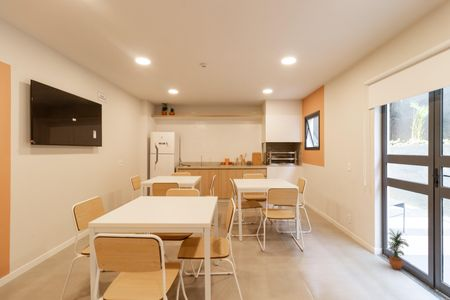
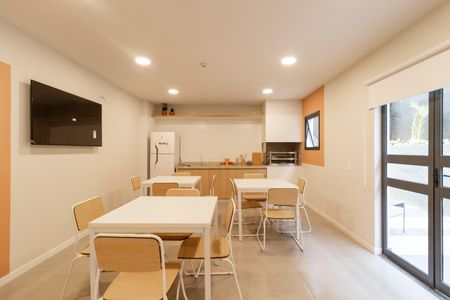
- potted plant (397, 249)
